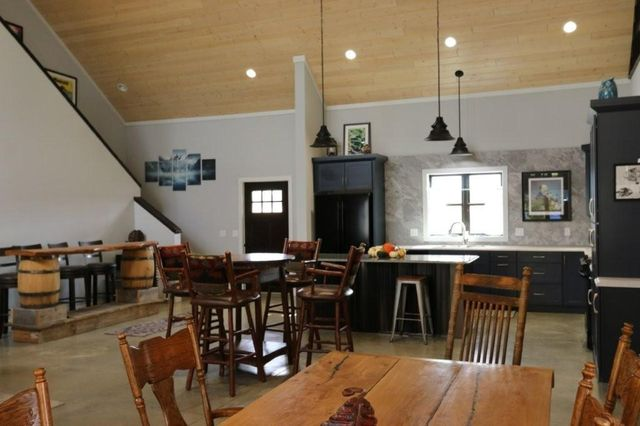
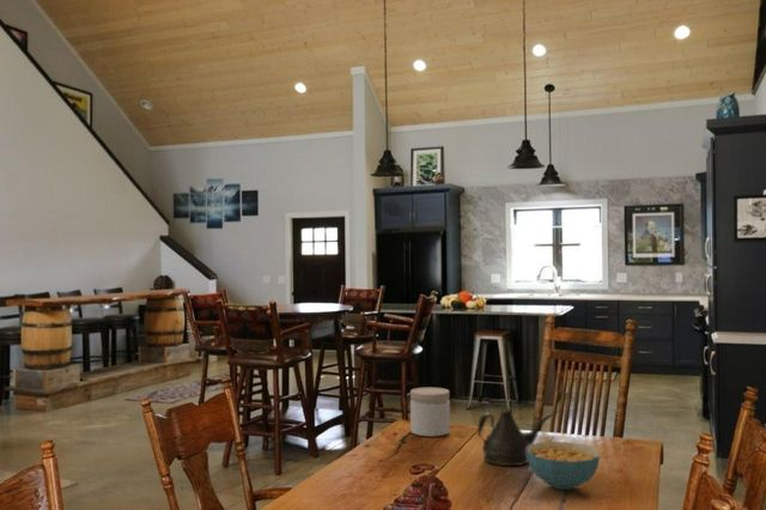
+ jar (430, 411)
+ cereal bowl (563, 468)
+ teapot (516, 436)
